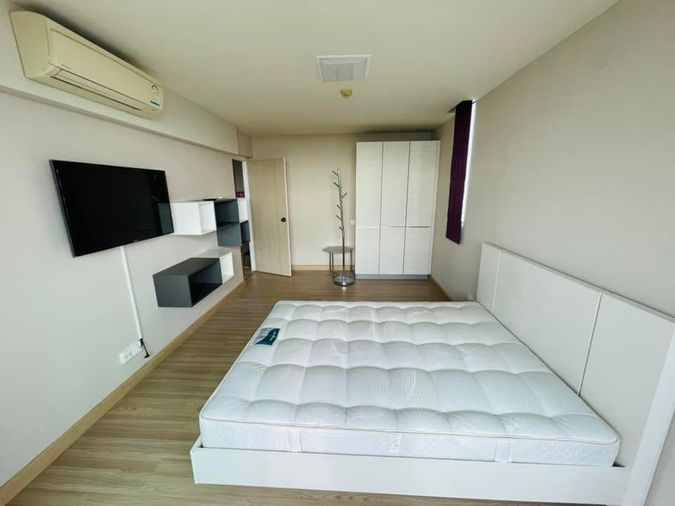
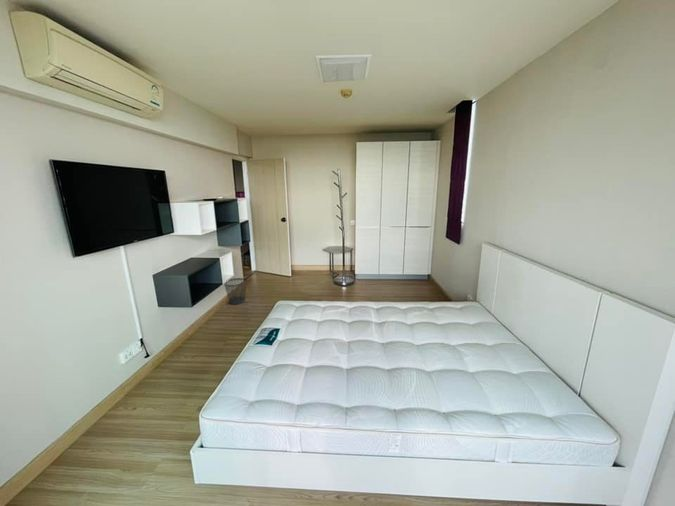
+ wastebasket (236, 291)
